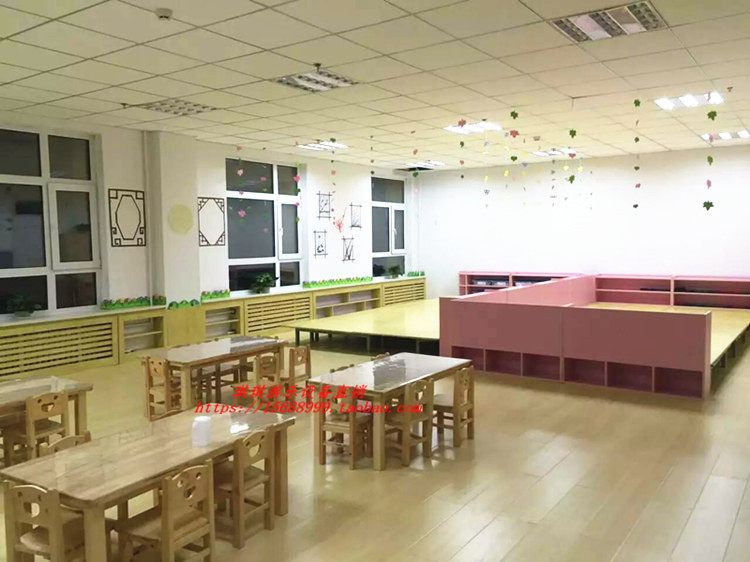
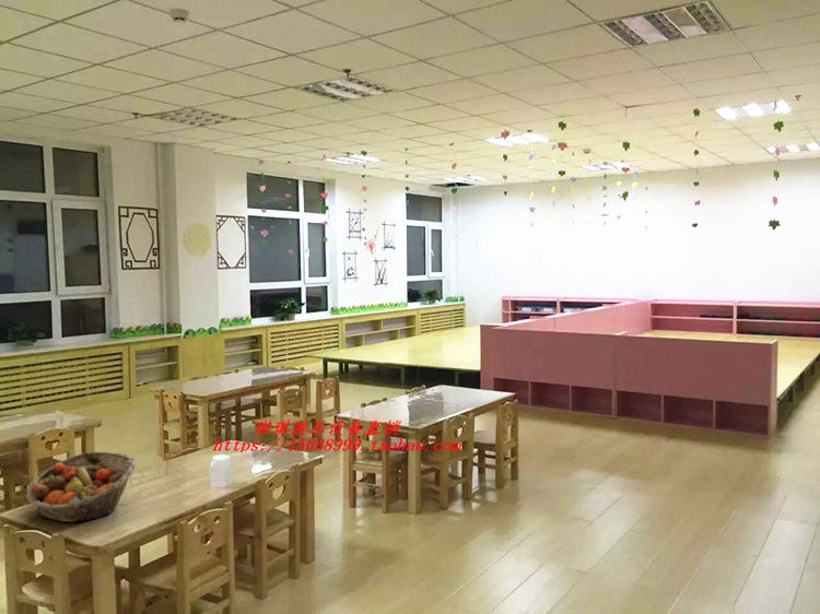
+ fruit basket (82, 485)
